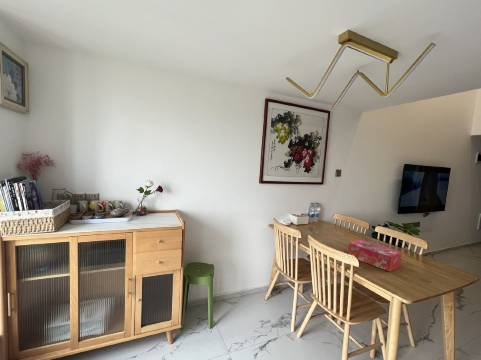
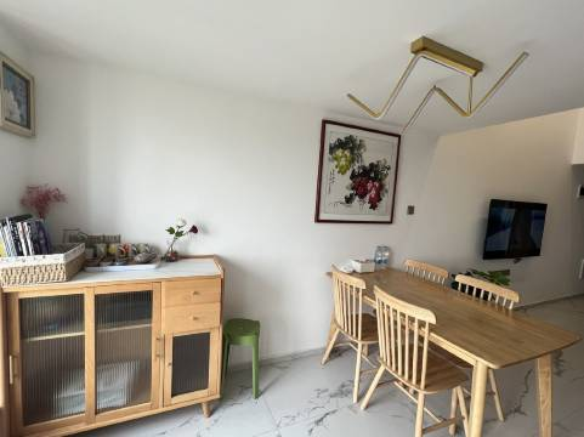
- tissue box (373, 254)
